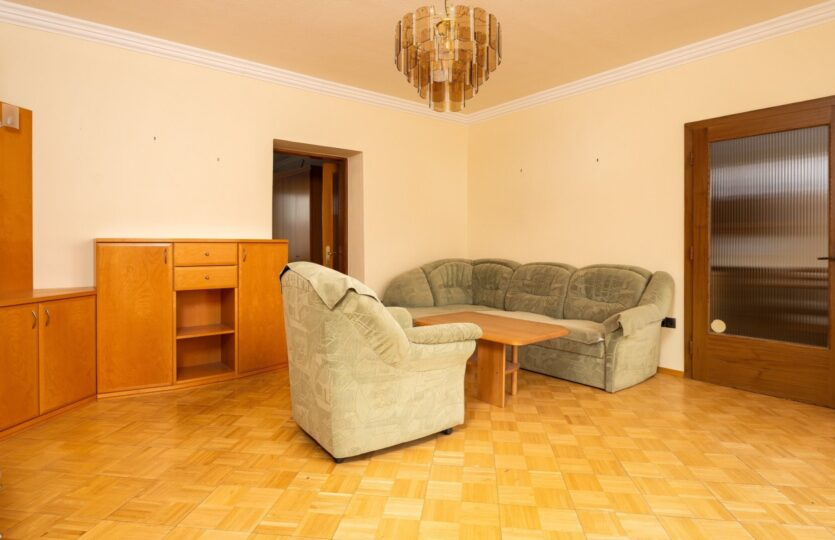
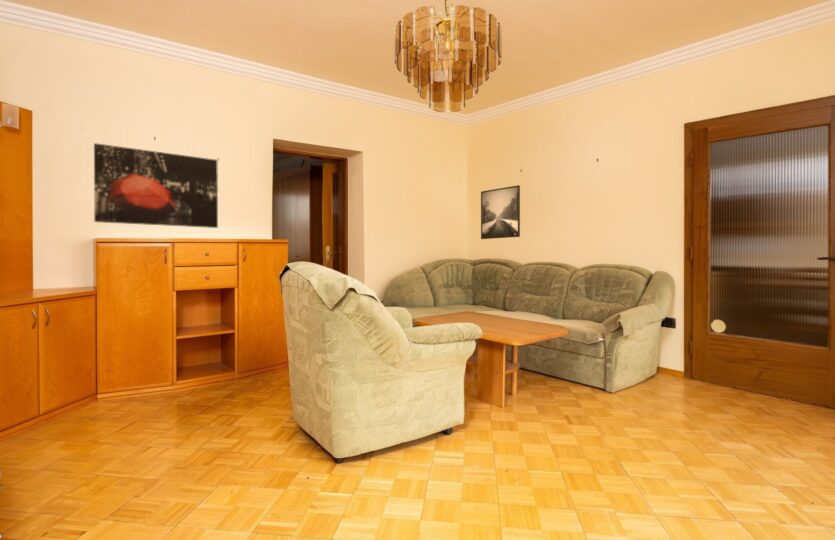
+ wall art (160, 188)
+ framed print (499, 213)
